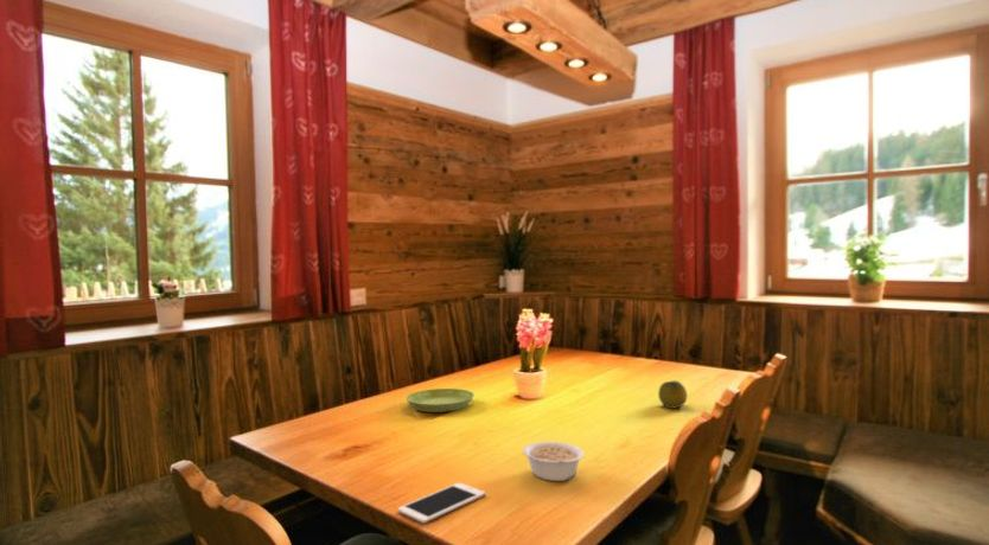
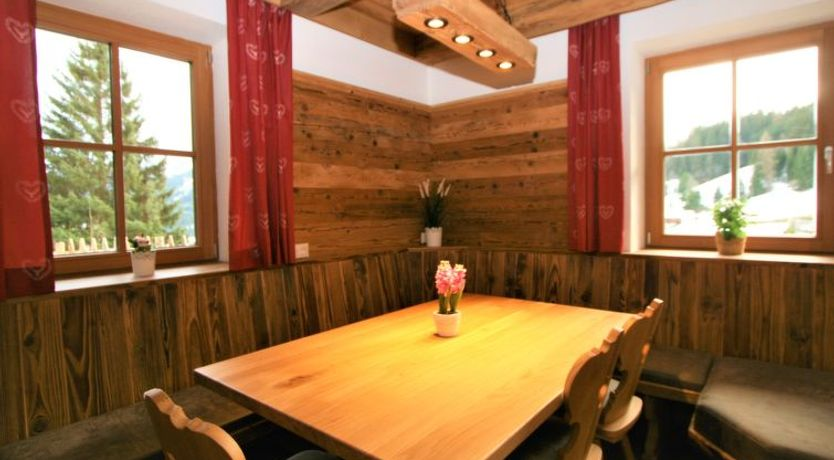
- cell phone (442, 501)
- legume (555, 460)
- fruit (672, 393)
- saucer (440, 400)
